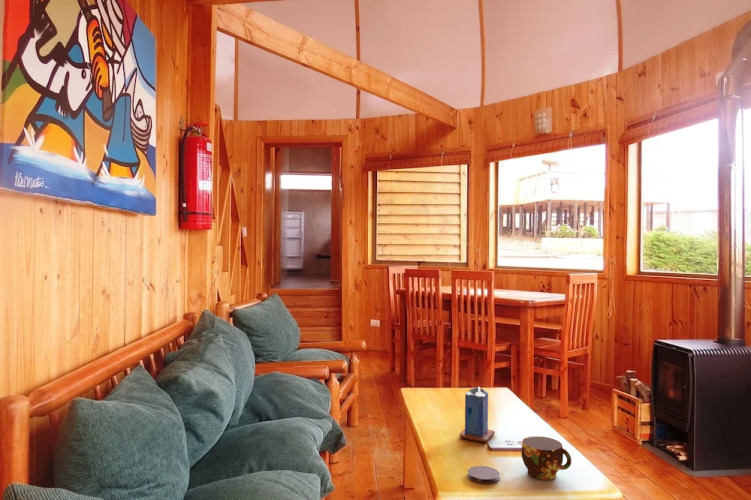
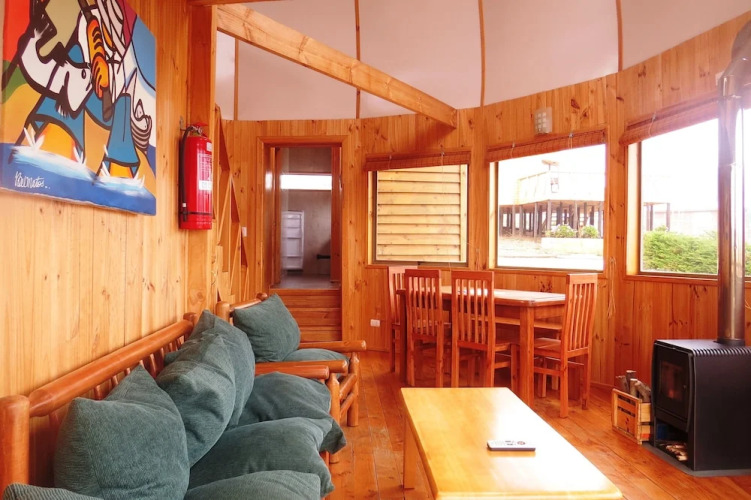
- candle (477, 410)
- coaster (483, 474)
- cup (544, 458)
